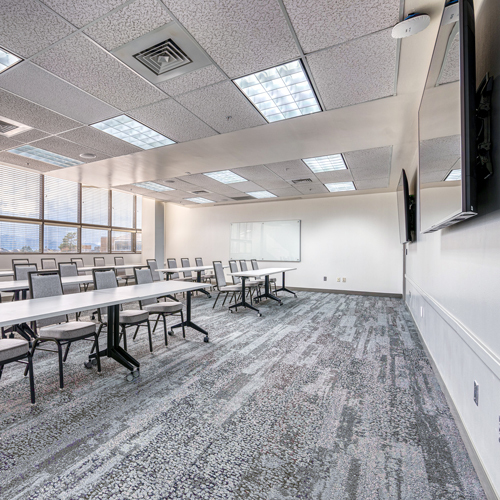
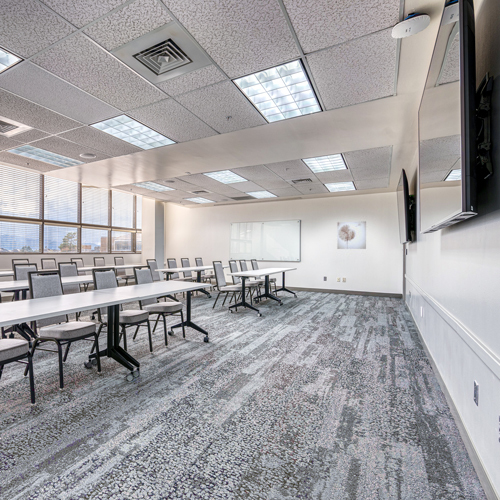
+ wall art (351, 235)
